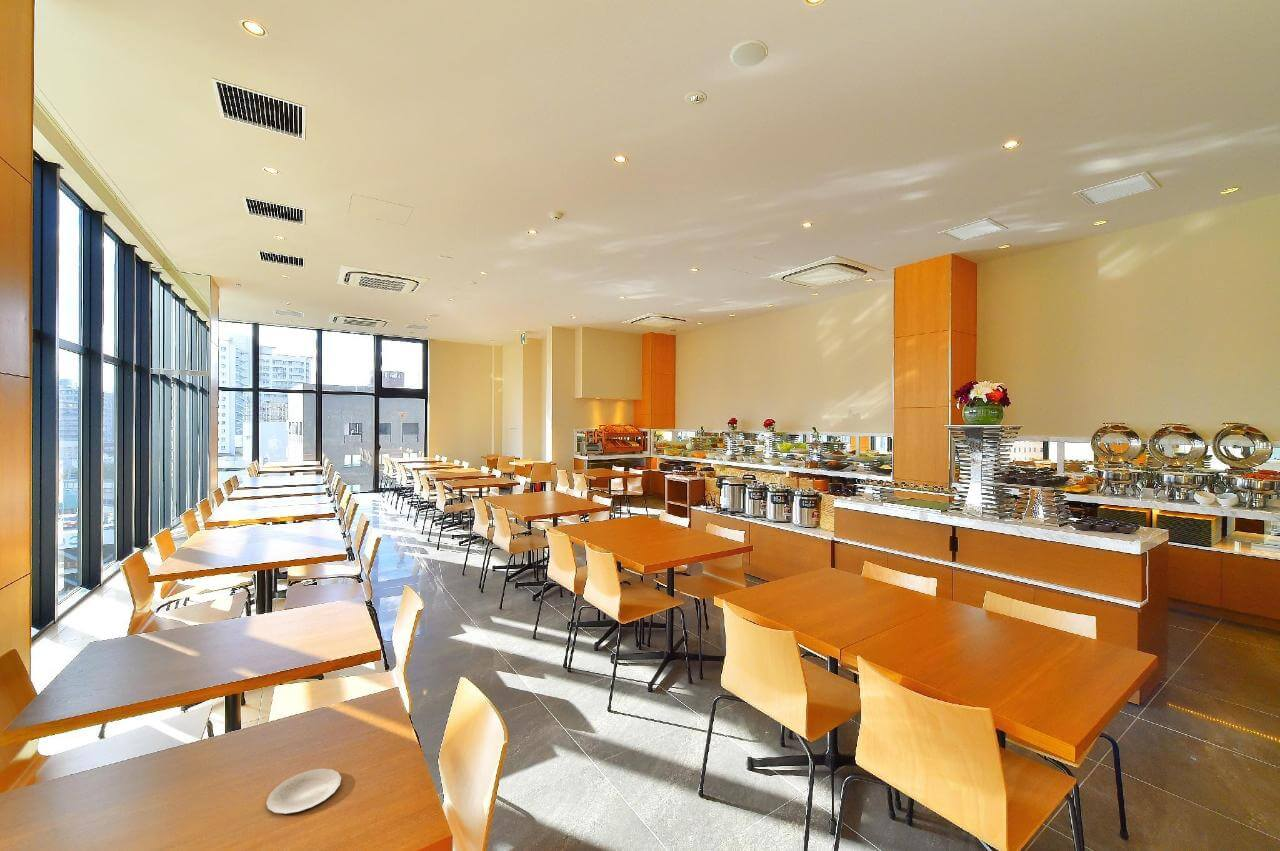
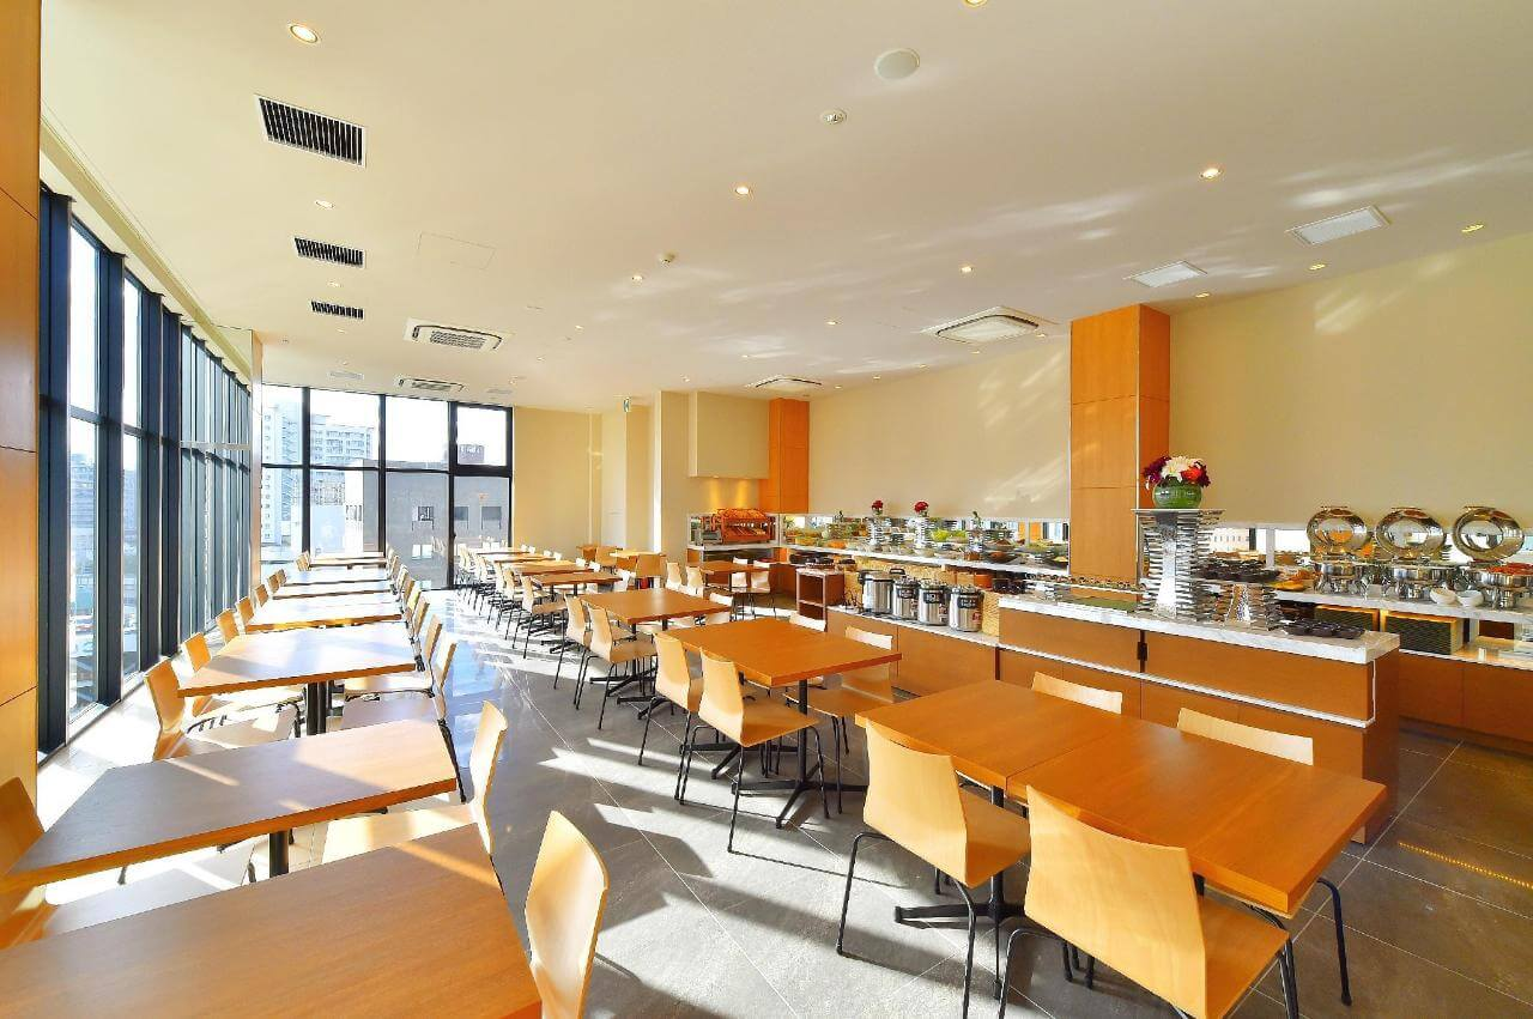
- plate (315, 769)
